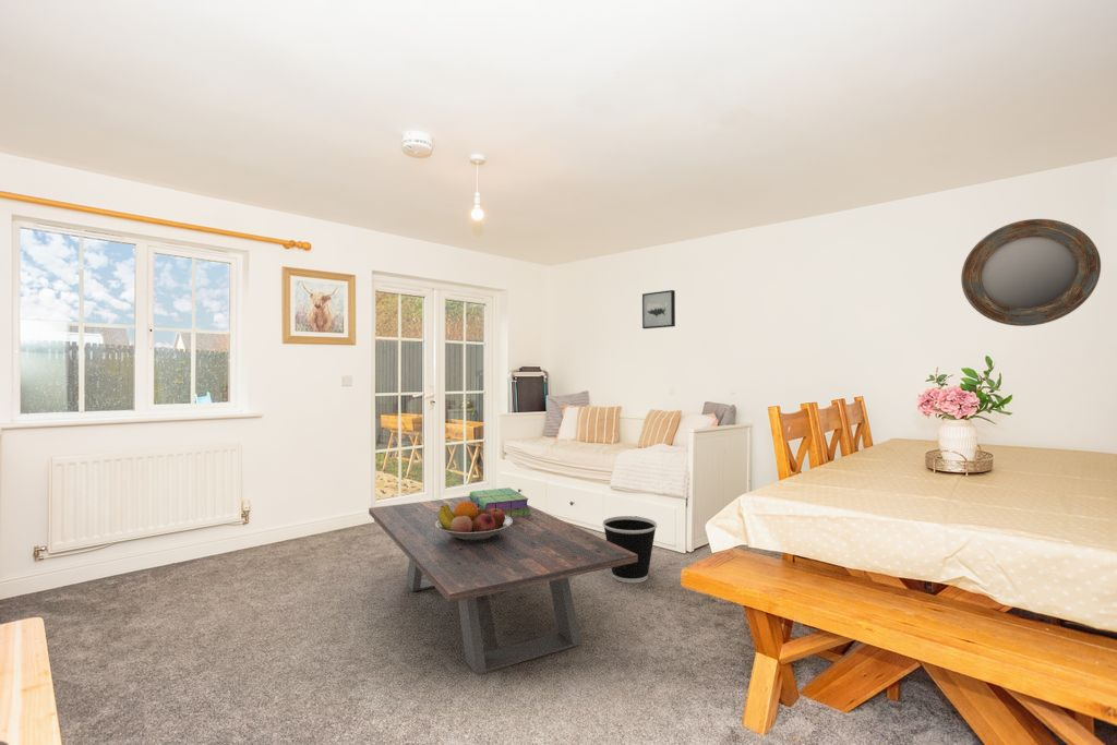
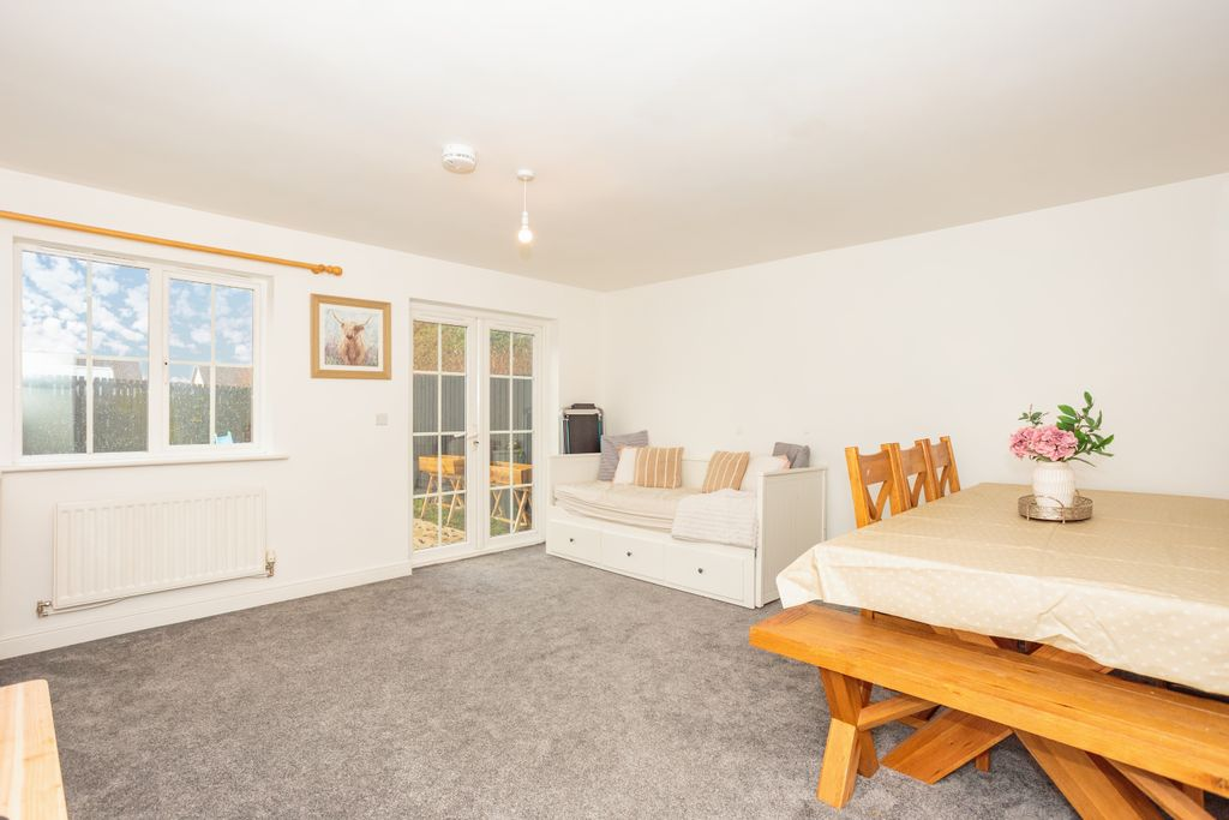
- home mirror (1026, 273)
- stack of books (497, 502)
- wastebasket (629, 549)
- fruit bowl (475, 518)
- coffee table (482, 568)
- wall art (658, 310)
